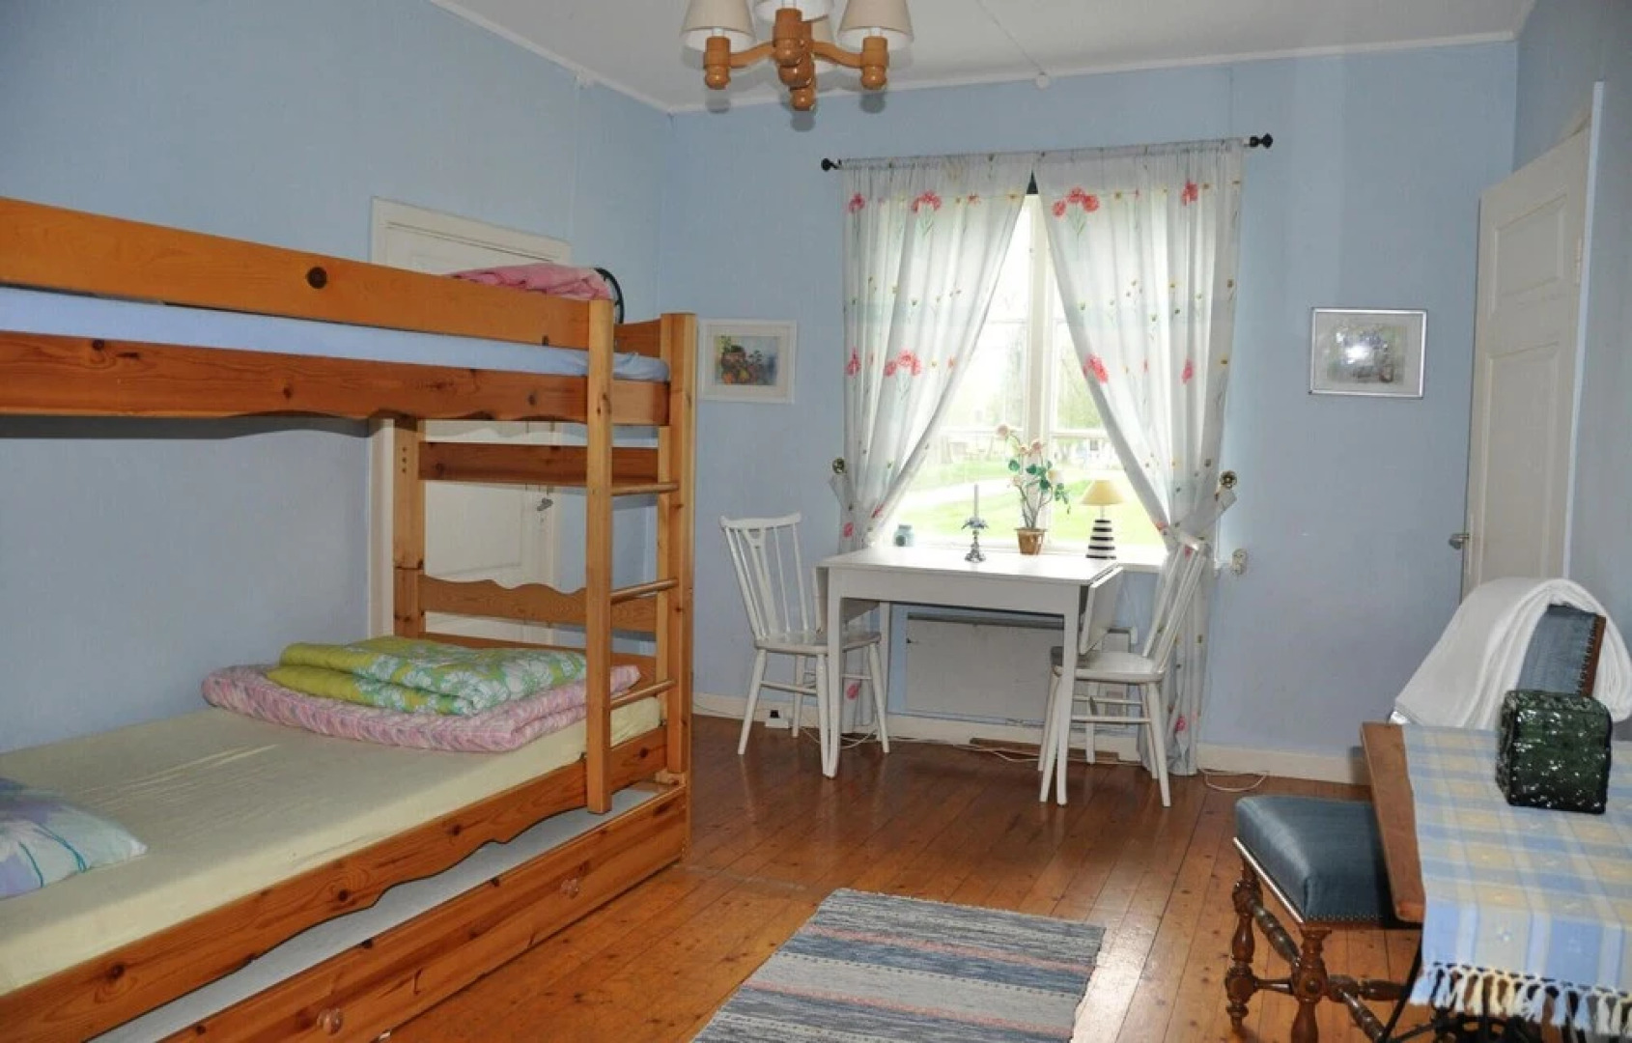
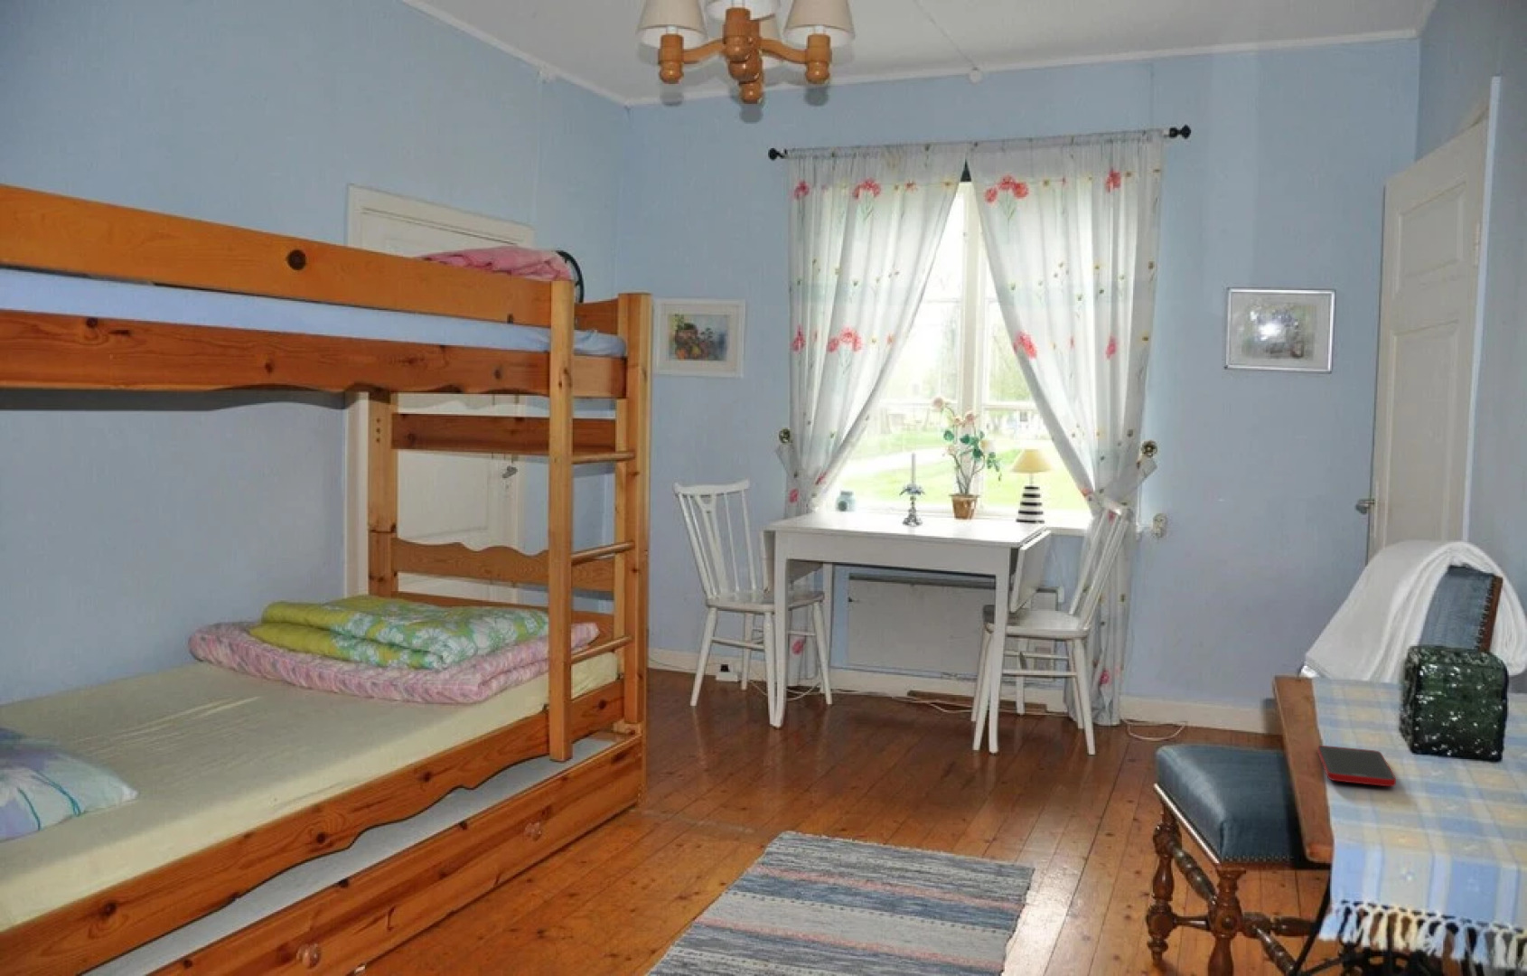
+ cell phone (1354, 766)
